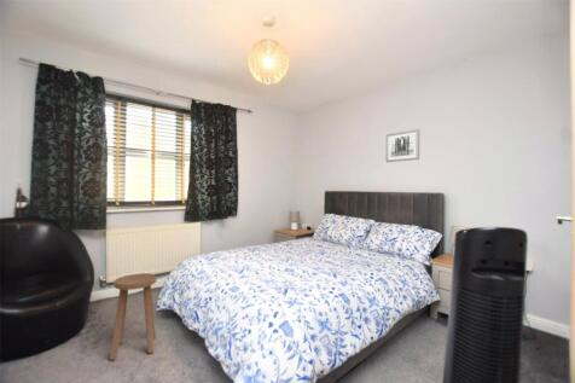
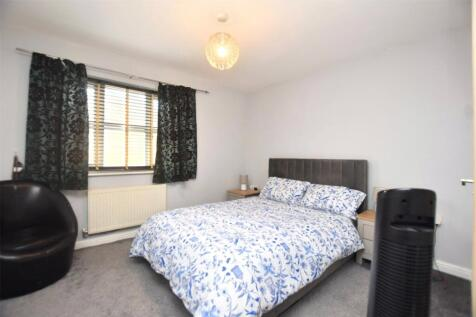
- stool (145, 313)
- wall art (401, 146)
